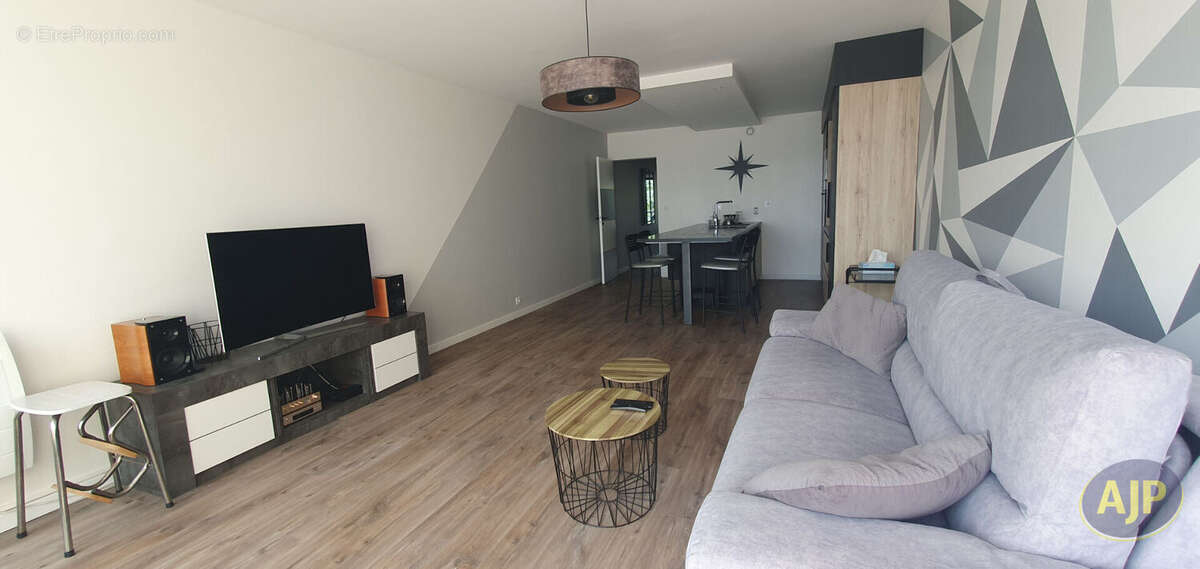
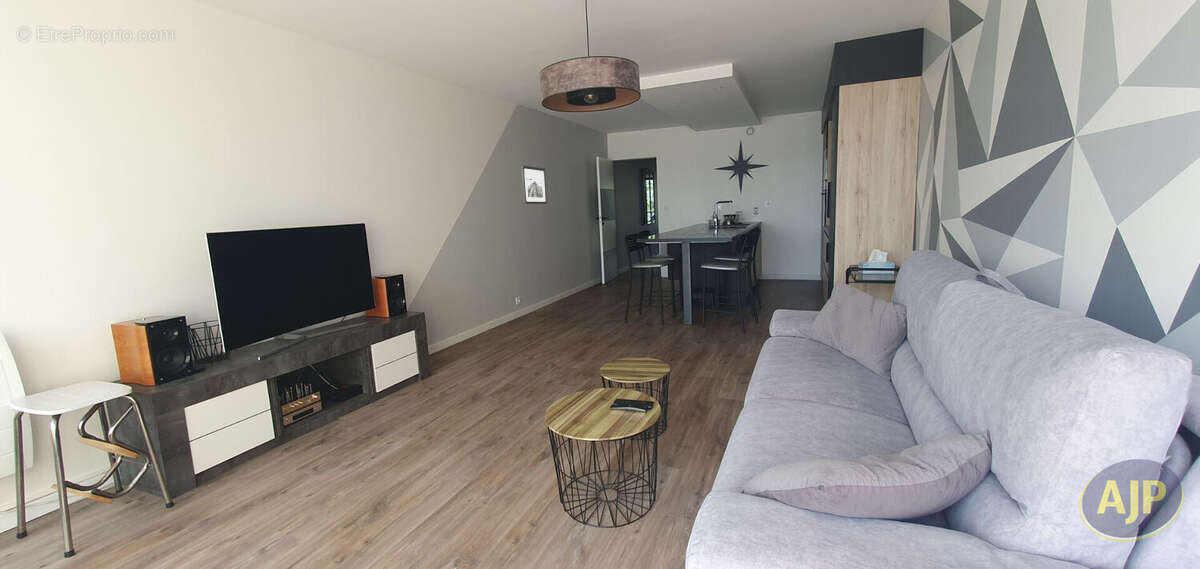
+ wall art (534, 185)
